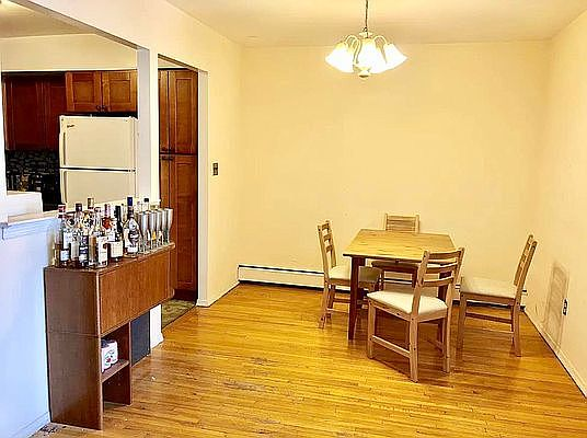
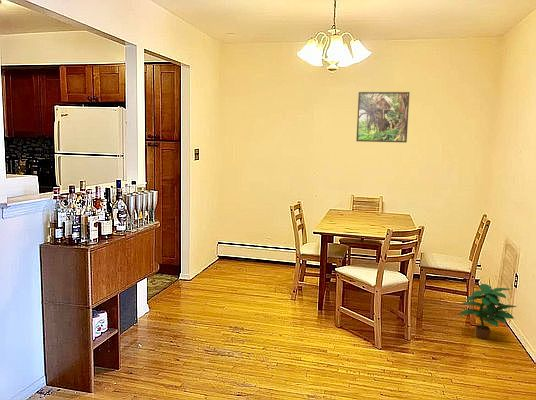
+ potted plant (488, 313)
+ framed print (382, 117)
